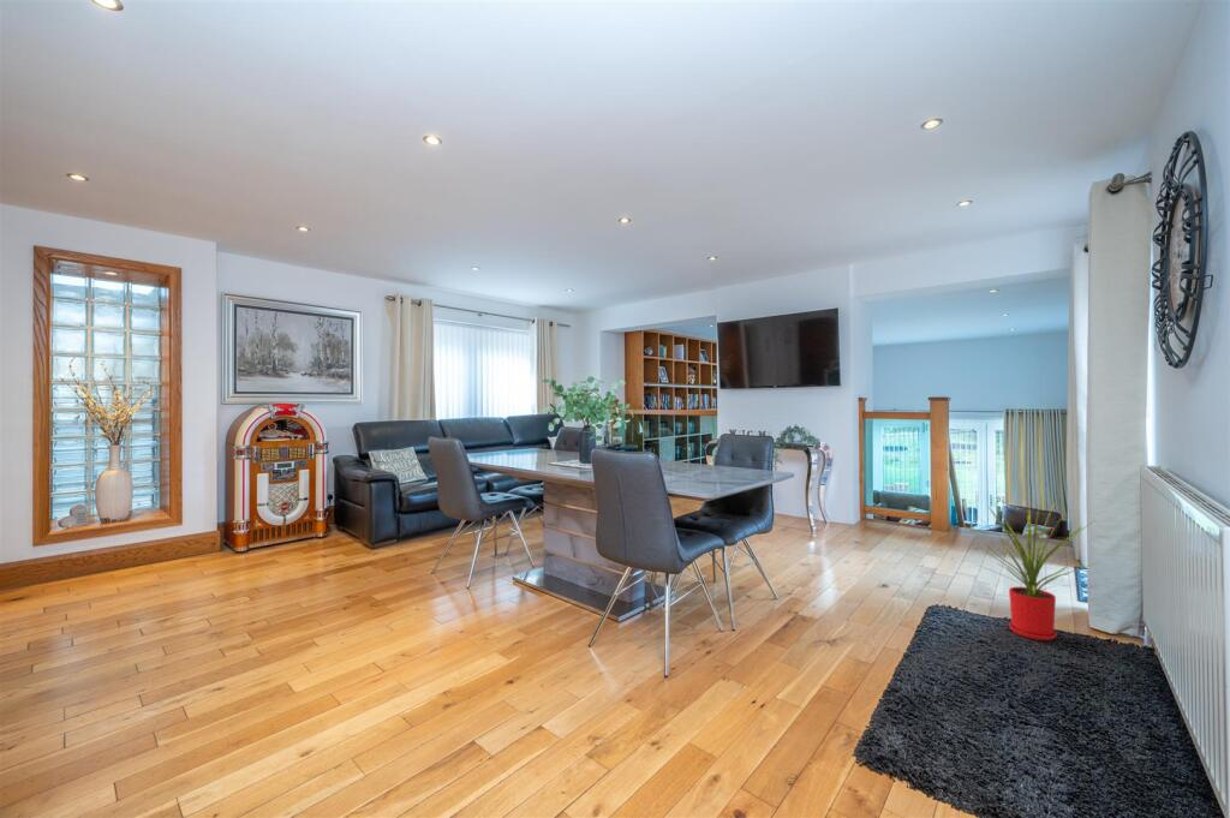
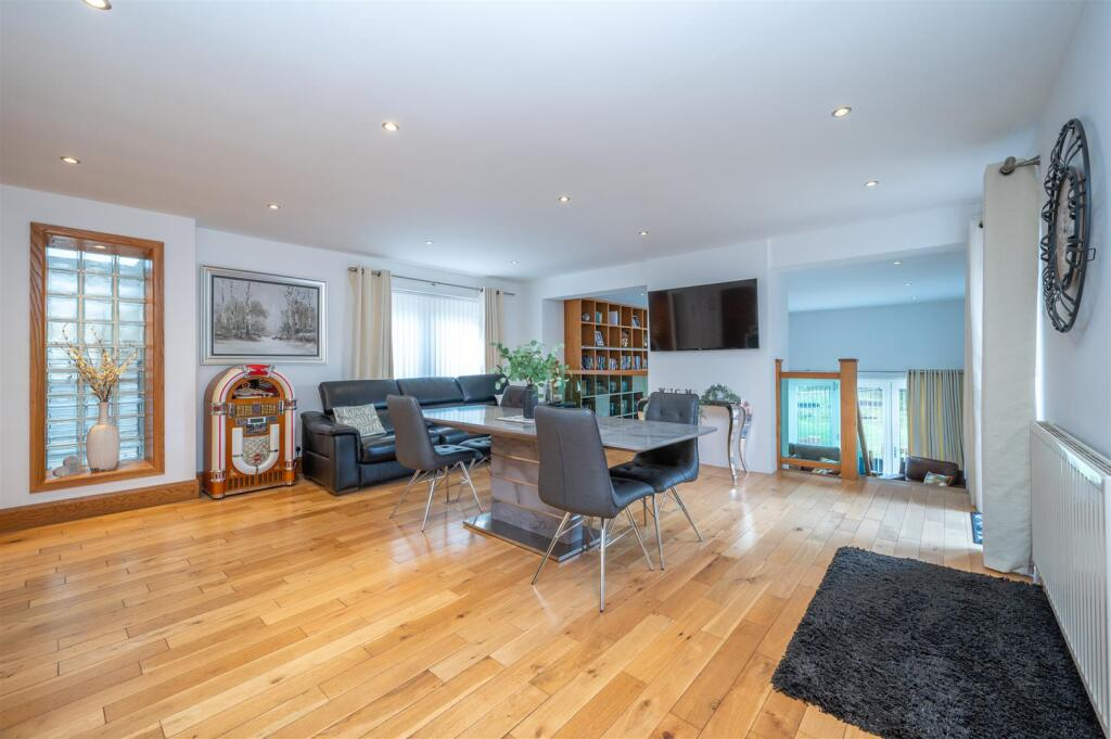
- house plant (1031, 567)
